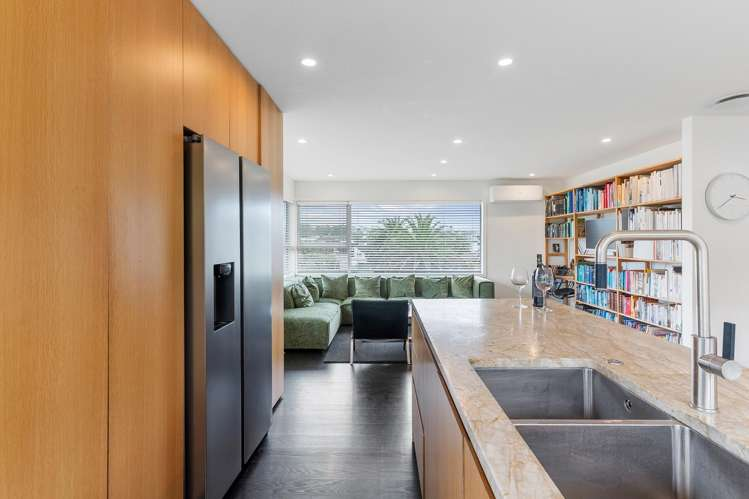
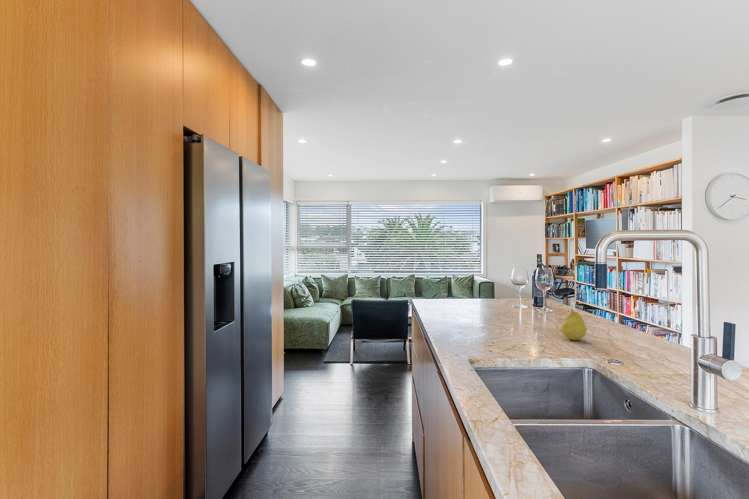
+ fruit (574, 324)
